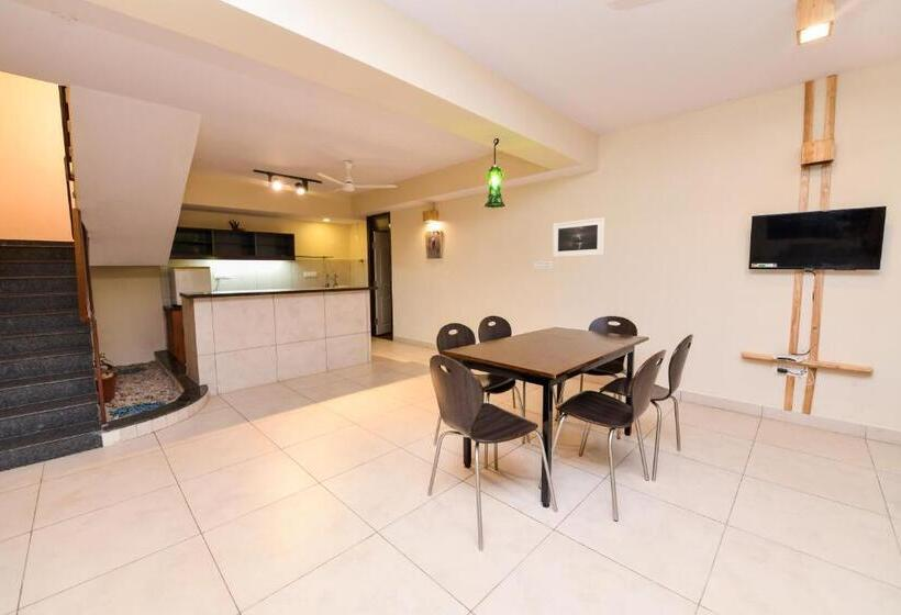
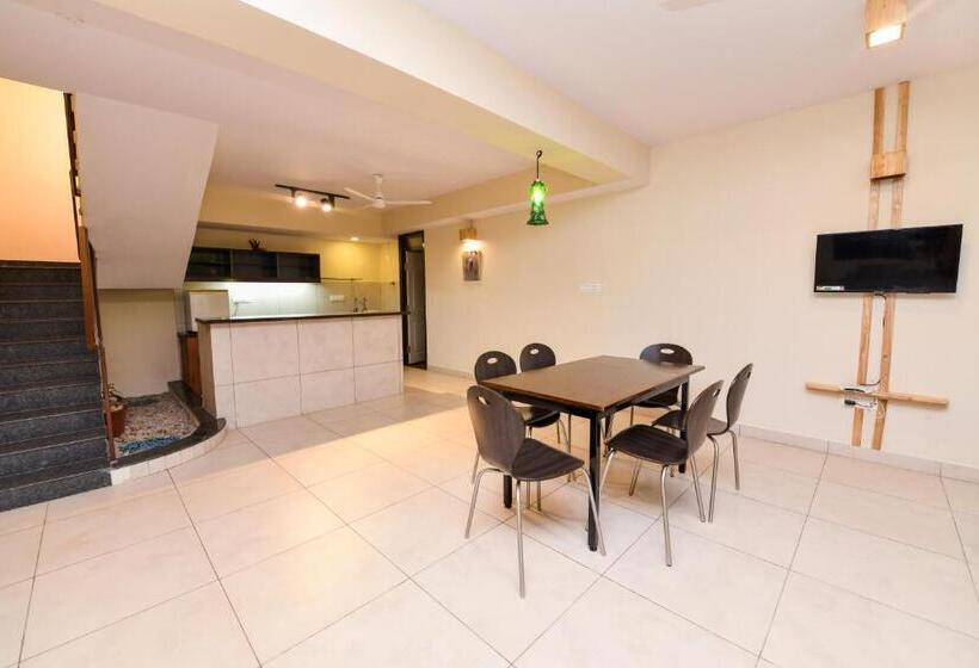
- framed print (577, 238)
